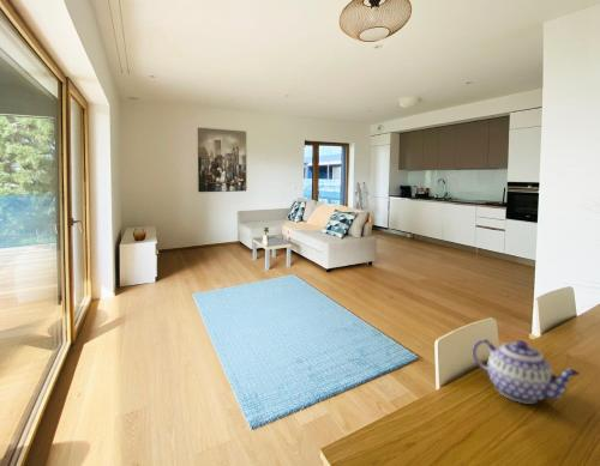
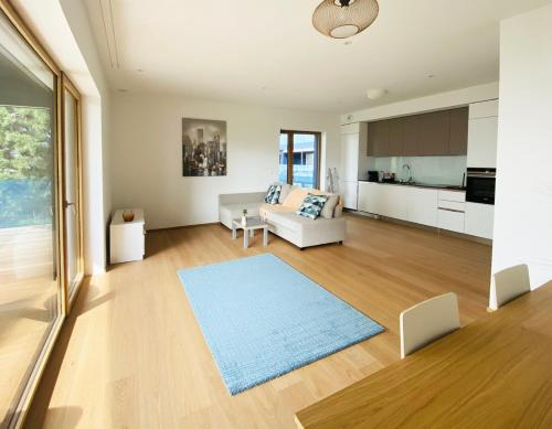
- teapot (520, 367)
